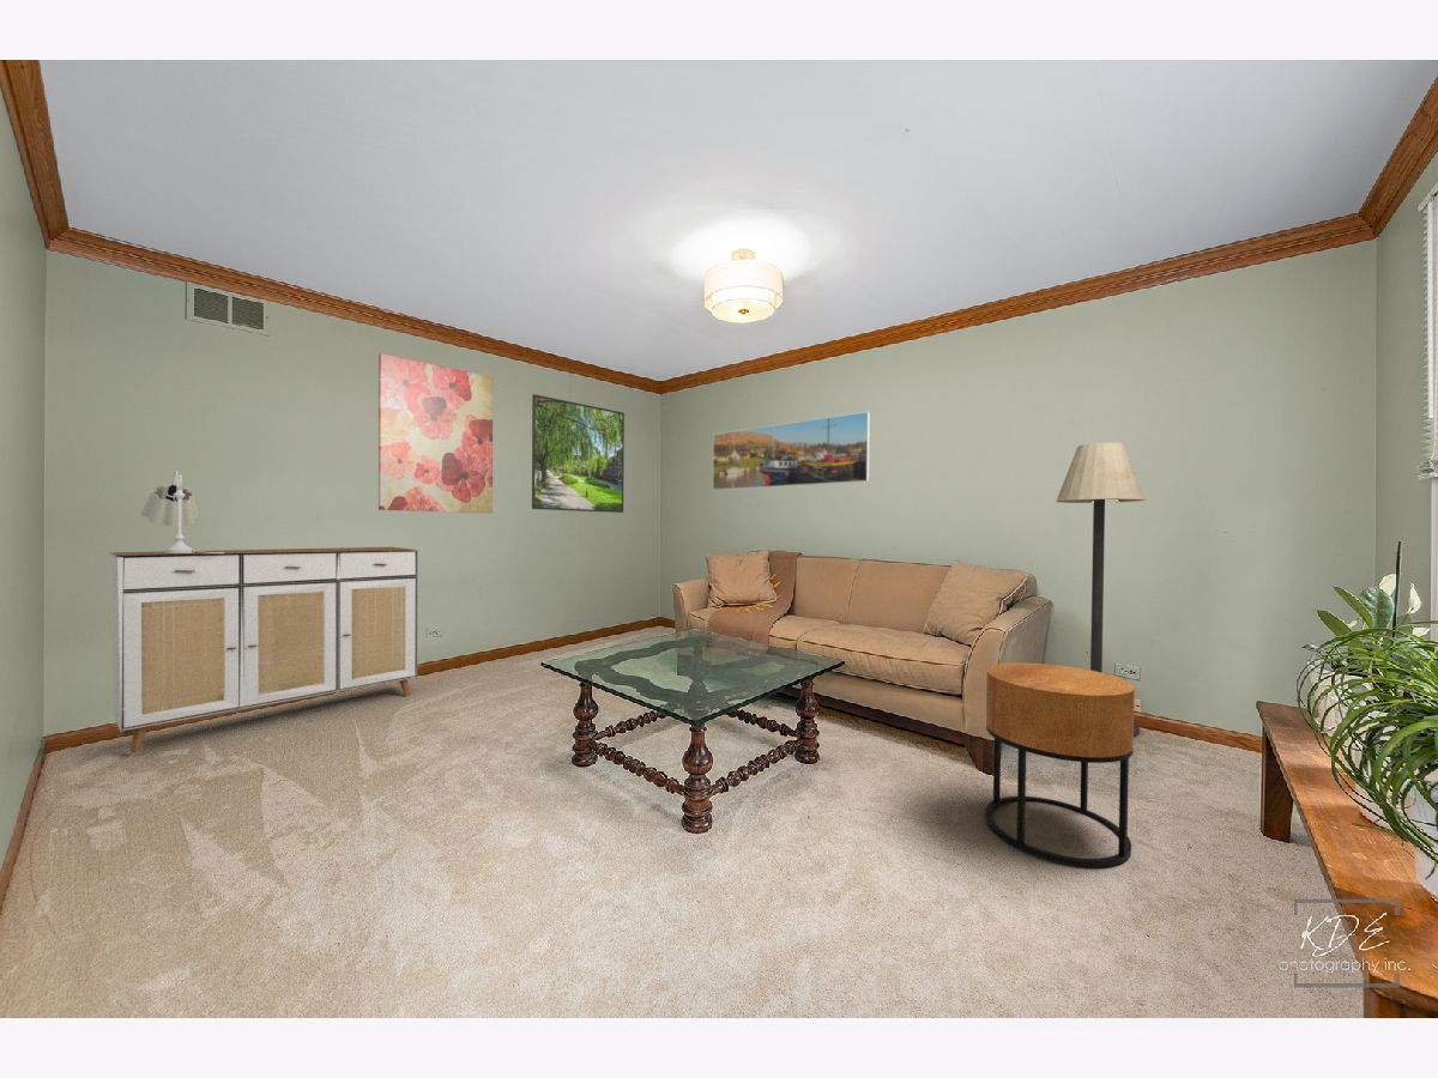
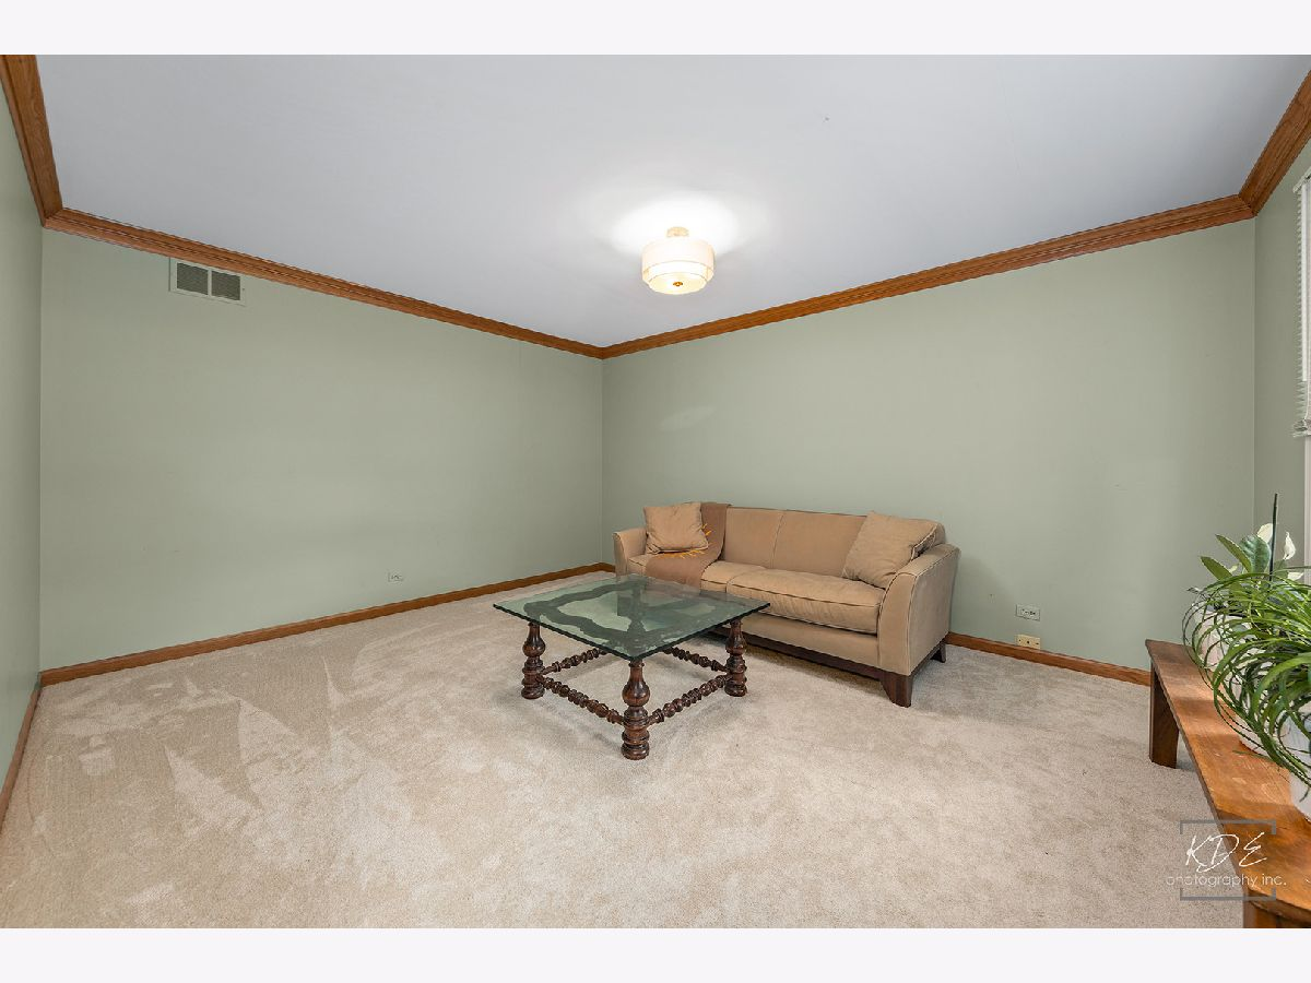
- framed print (783, 455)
- wall art (439, 438)
- floor lamp (1098, 585)
- table lamp (180, 510)
- sideboard (282, 631)
- side table (1055, 753)
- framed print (580, 458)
